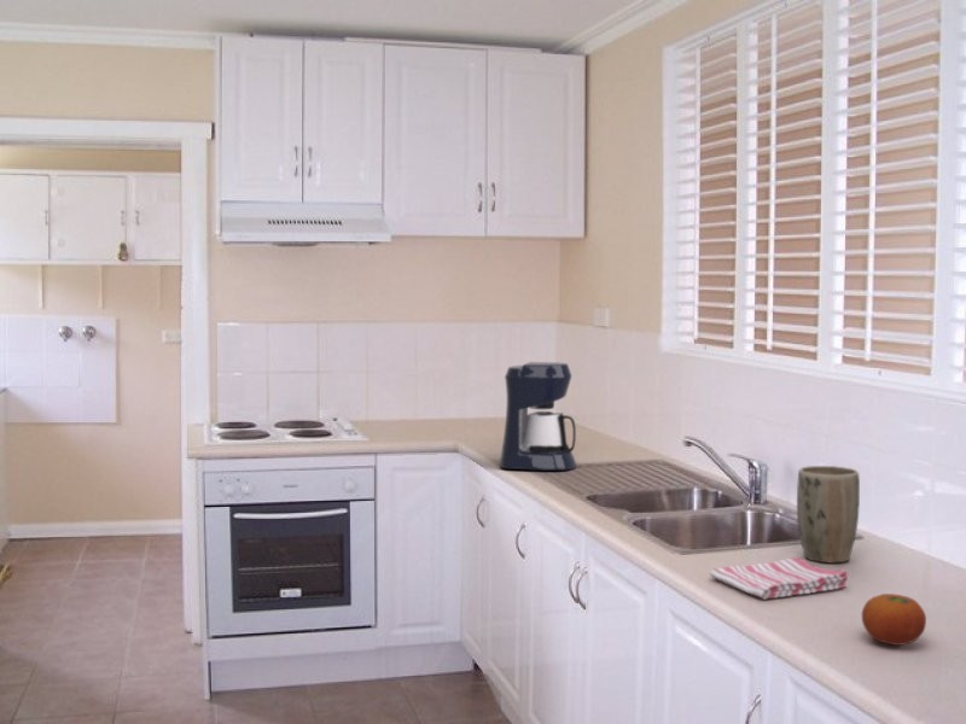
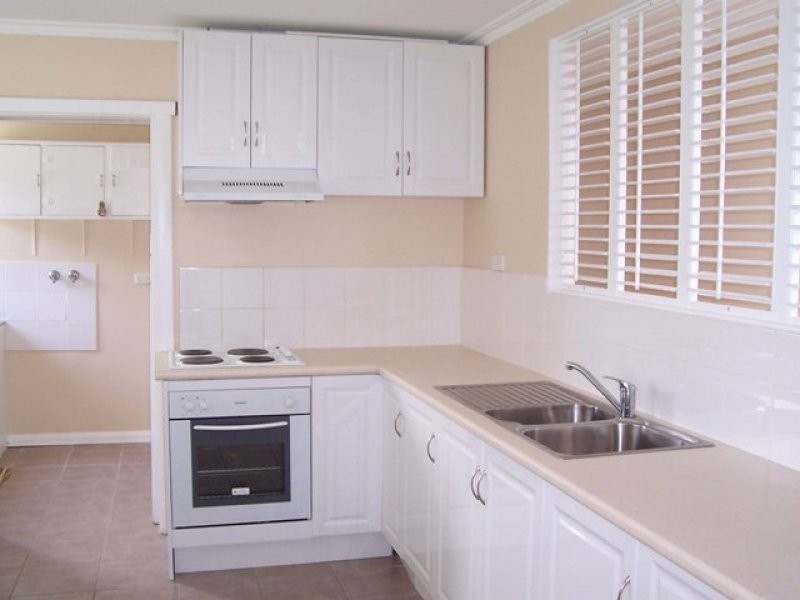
- coffee maker (536, 414)
- fruit (894, 619)
- plant pot (827, 514)
- dish towel (778, 574)
